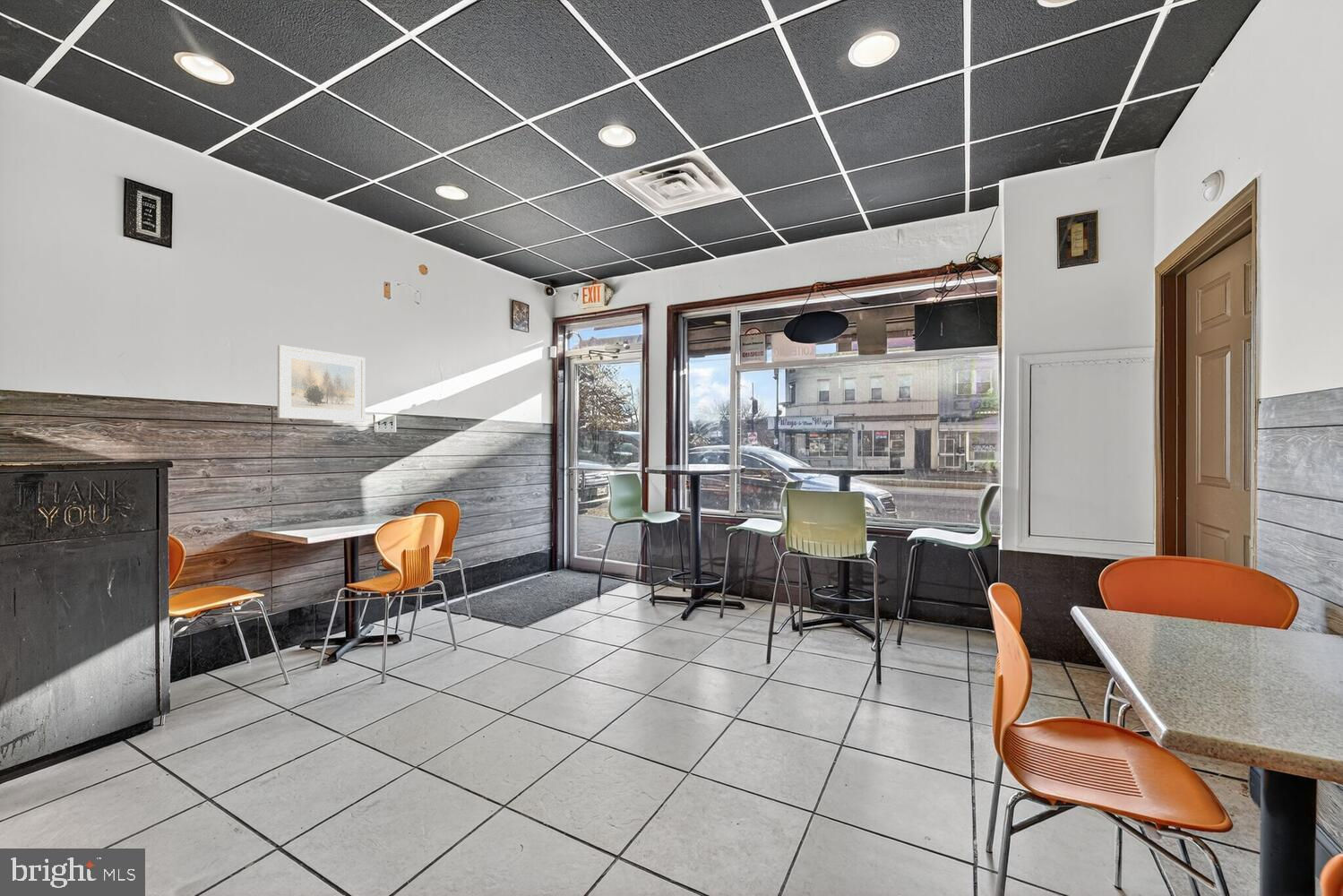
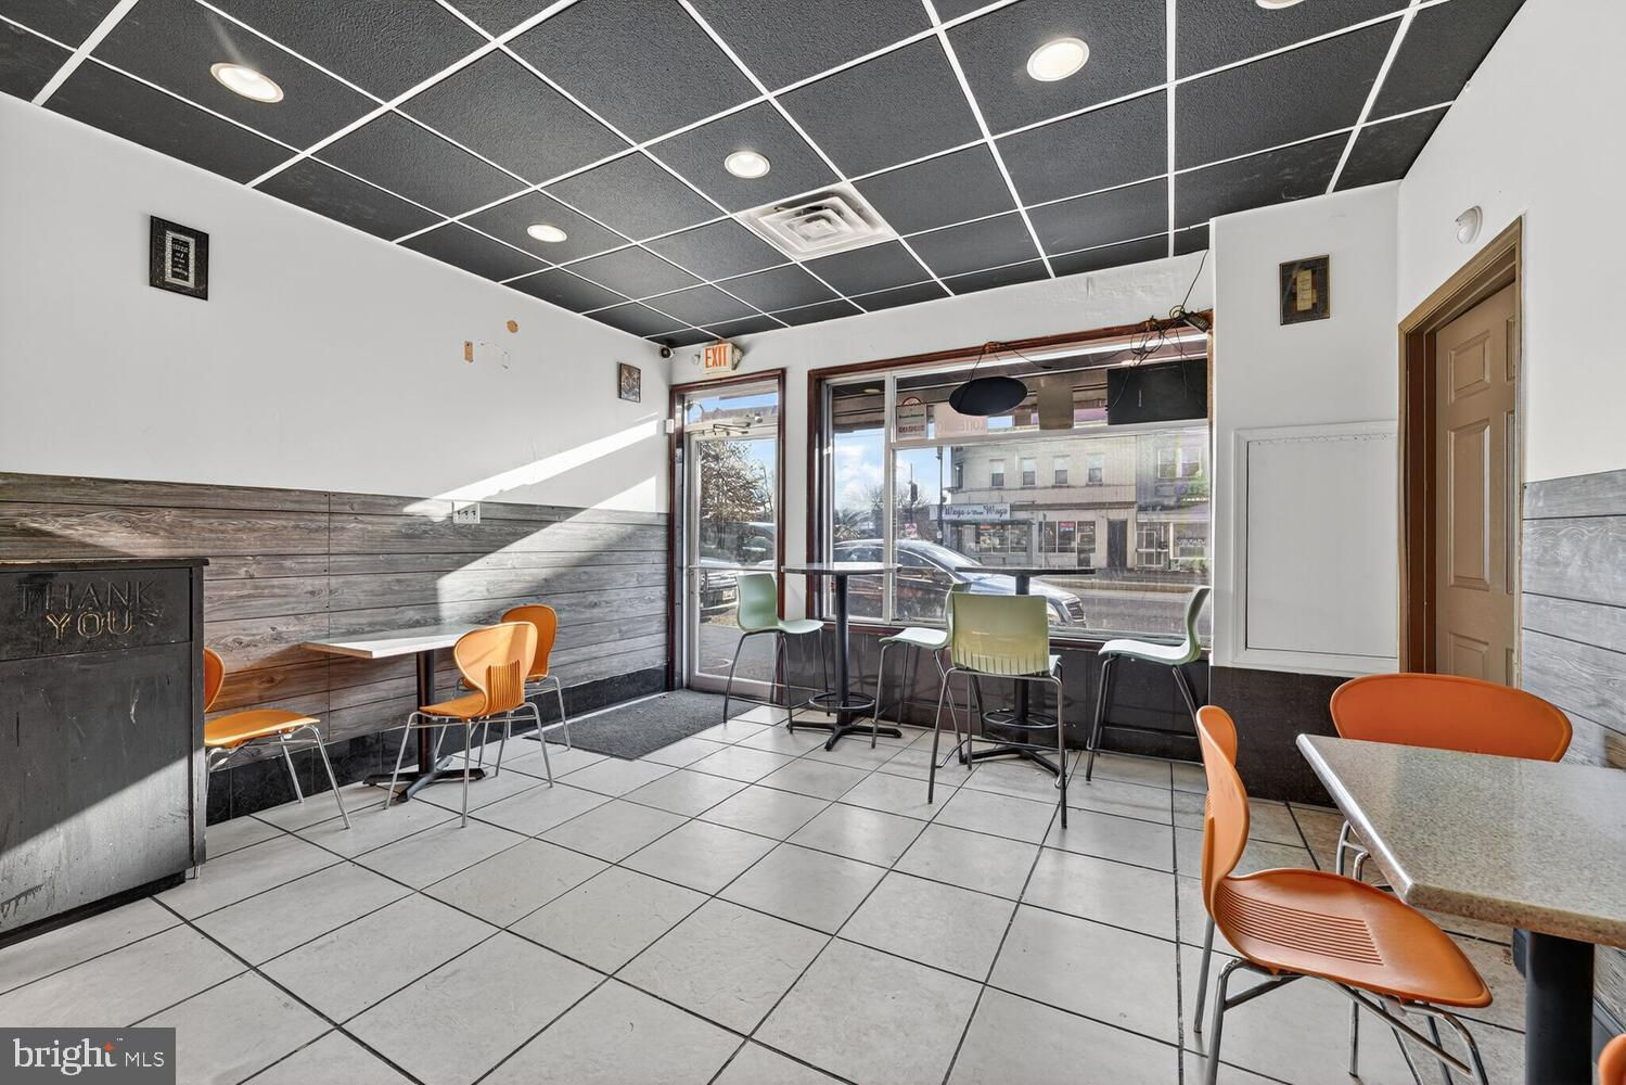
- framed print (323, 385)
